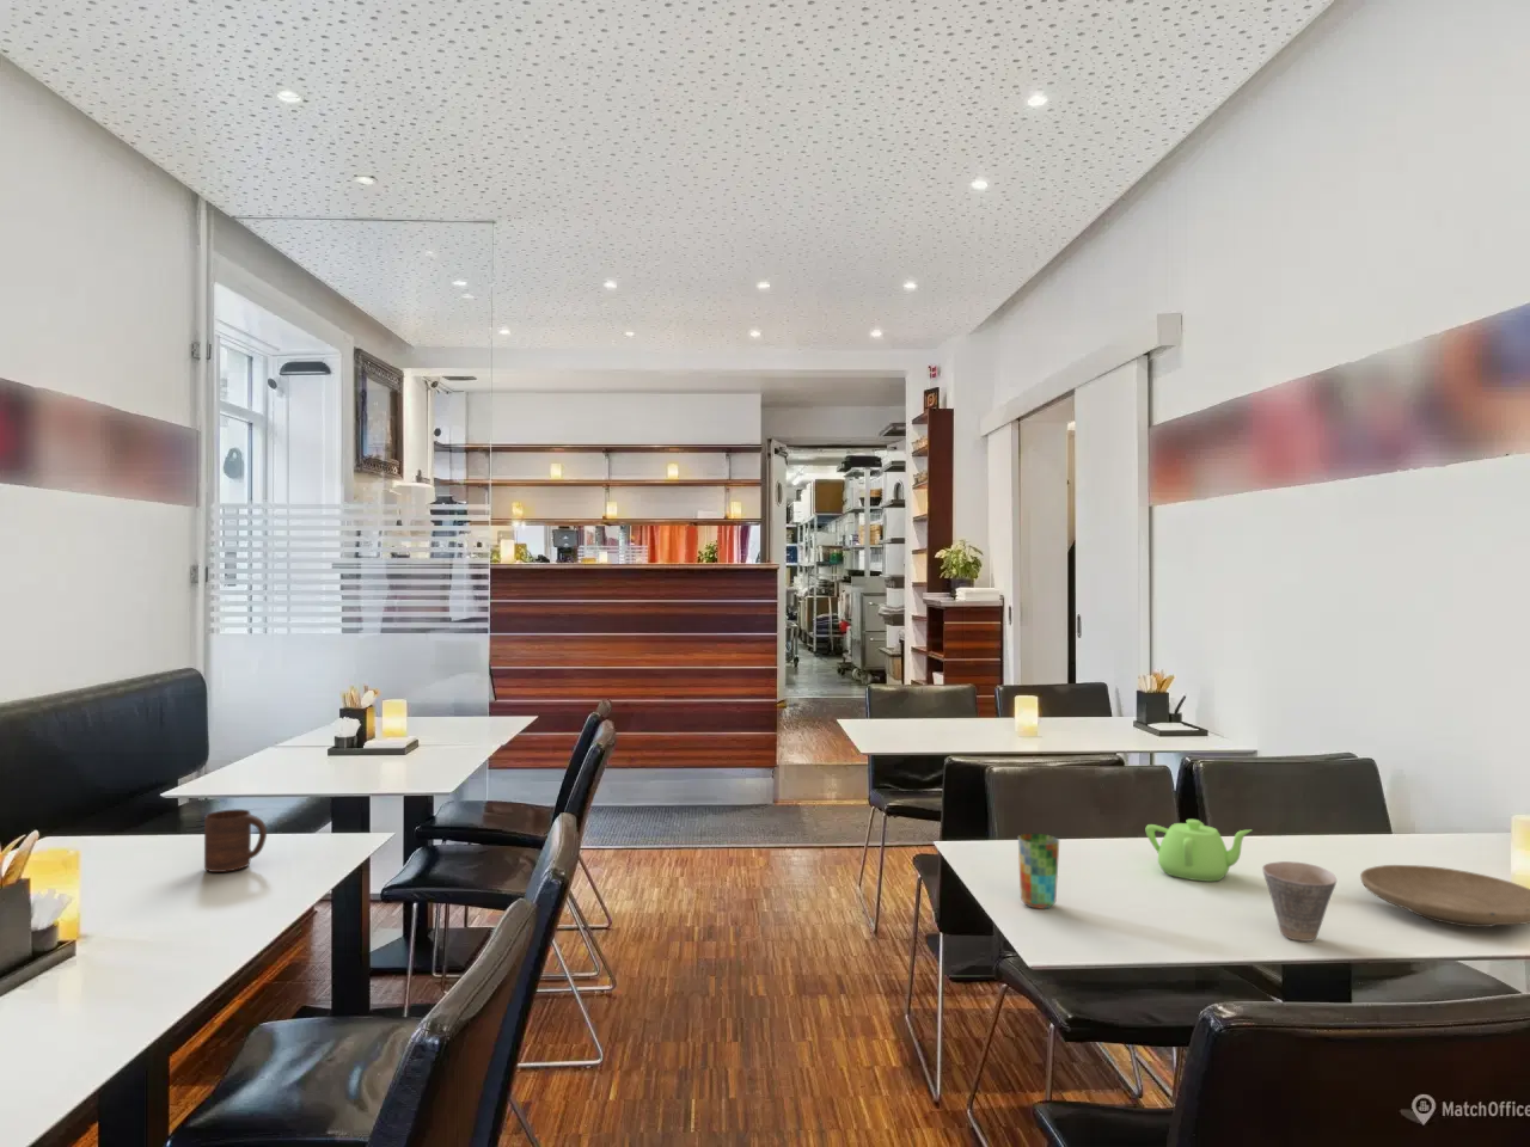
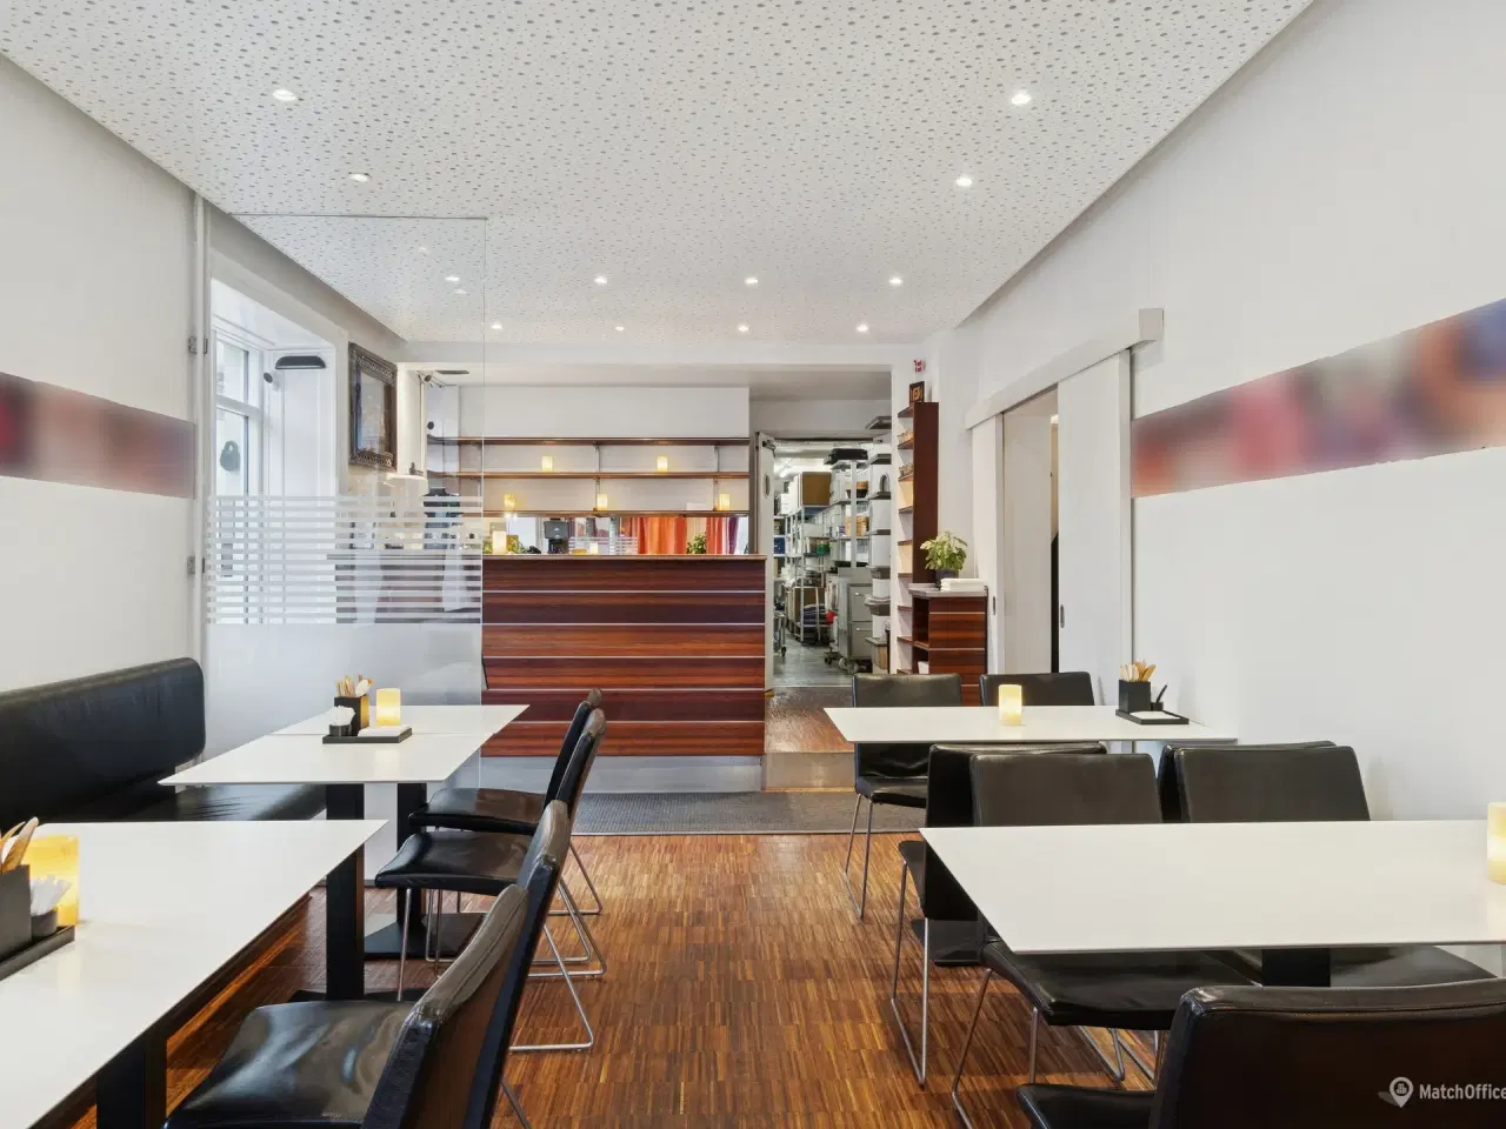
- cup (1037, 871)
- cup (1299, 904)
- plate (1452, 900)
- teapot (1196, 847)
- cup (234, 840)
